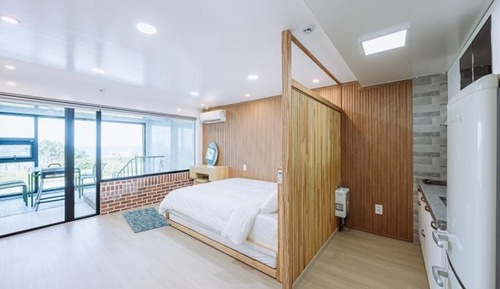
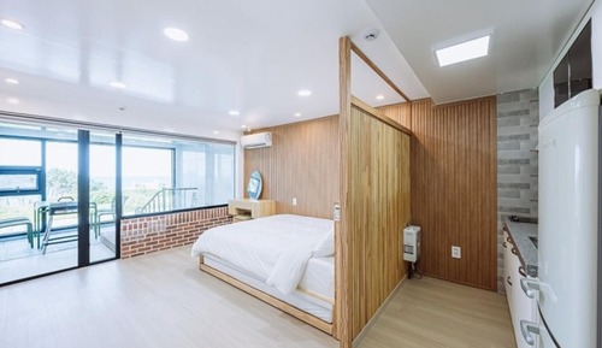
- rug (145, 217)
